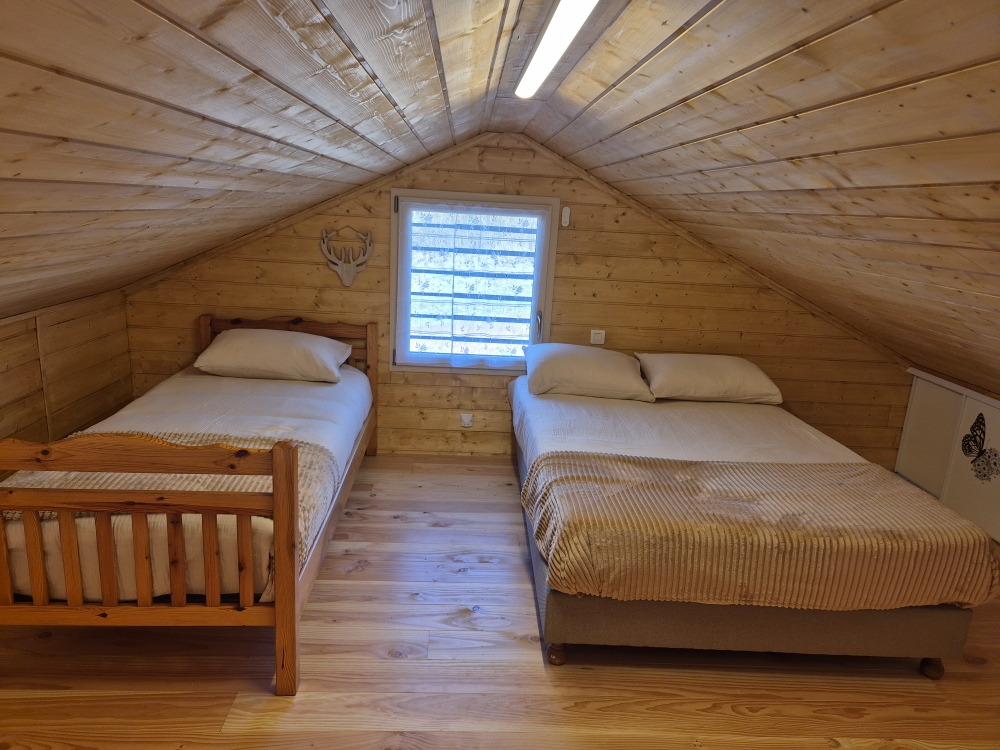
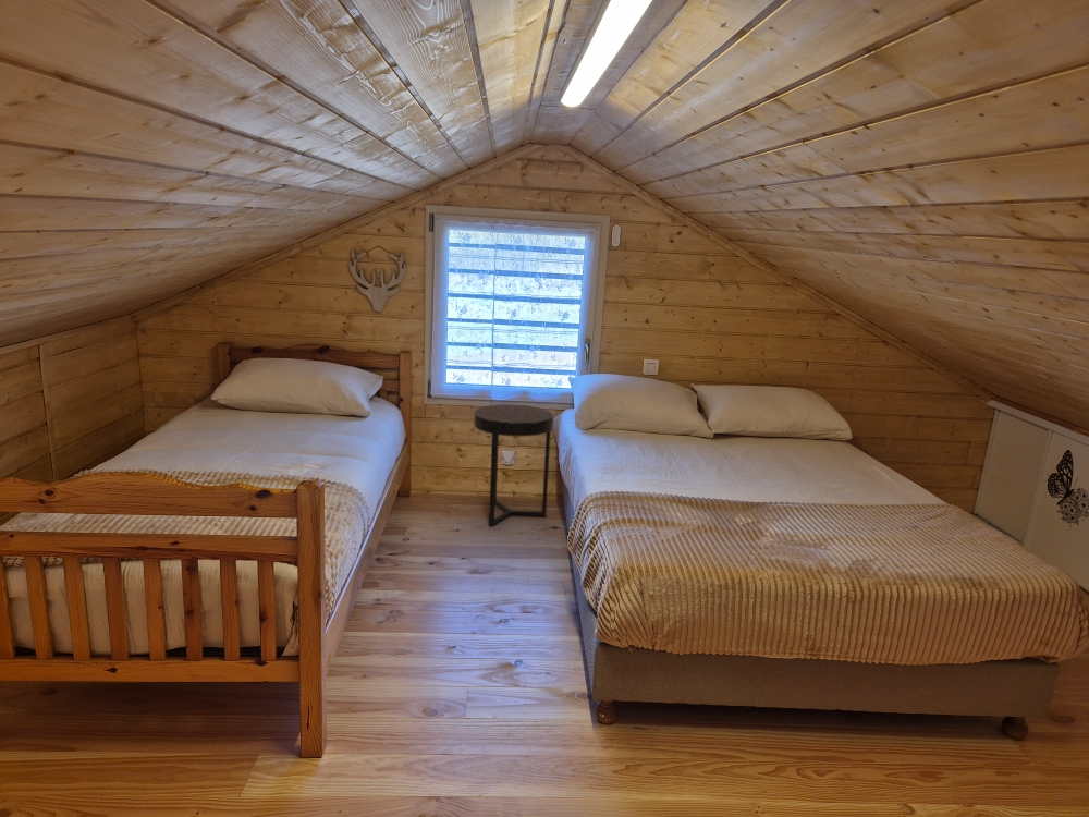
+ side table (497, 464)
